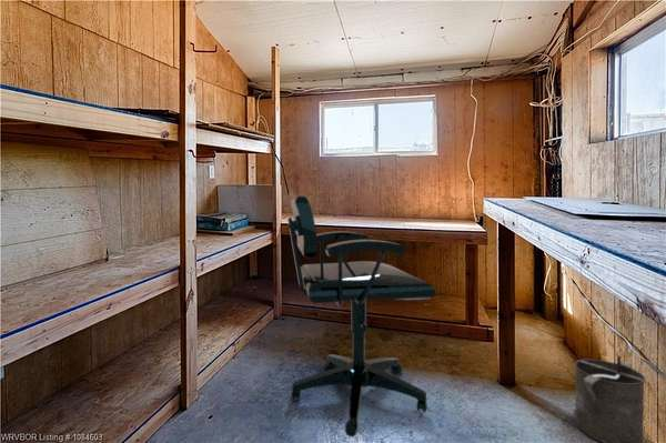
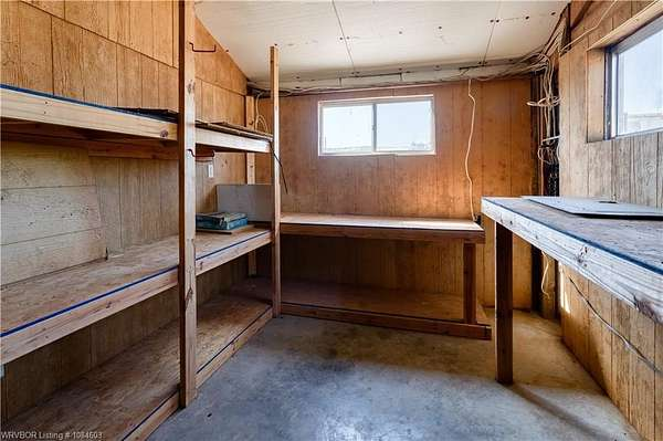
- bucket (608, 392)
- office chair (353, 296)
